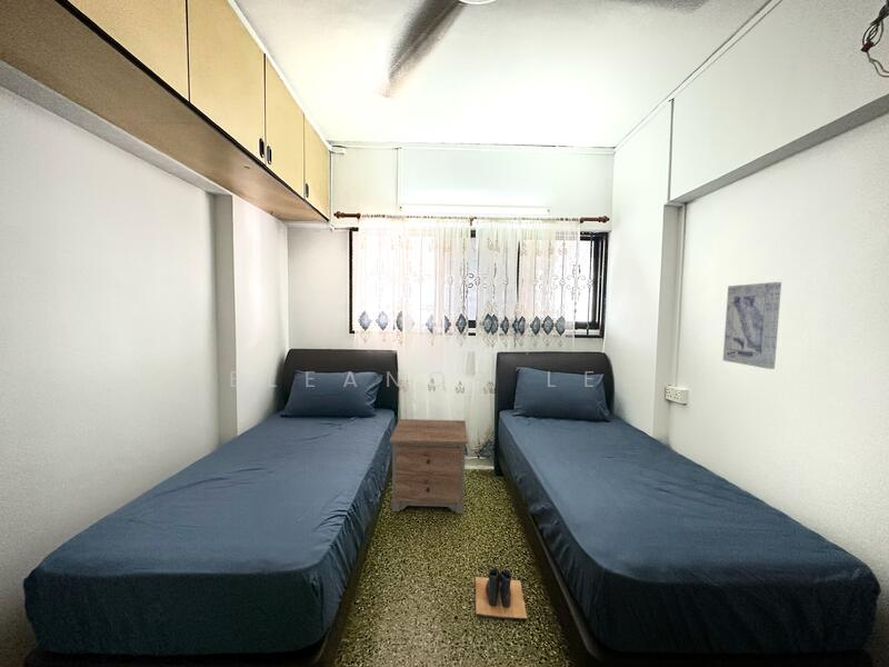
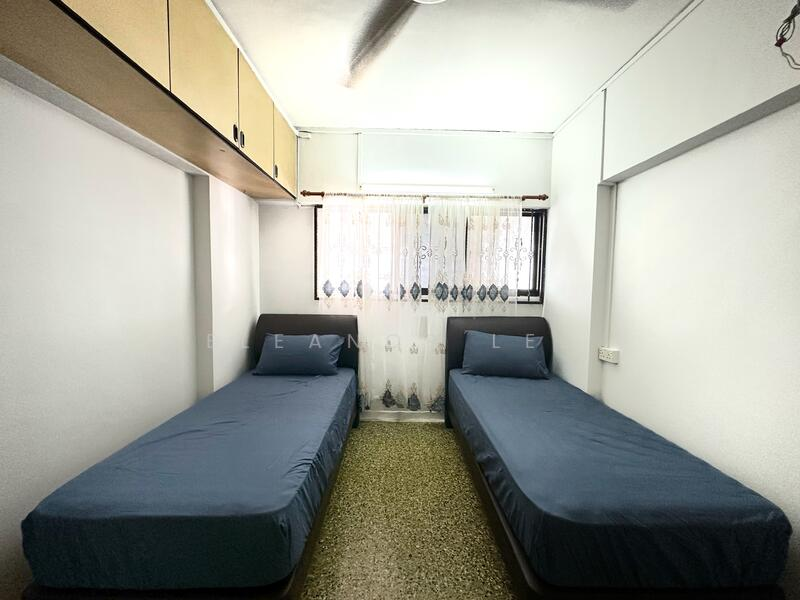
- wall art (749, 325)
- boots (499, 584)
- nightstand (429, 464)
